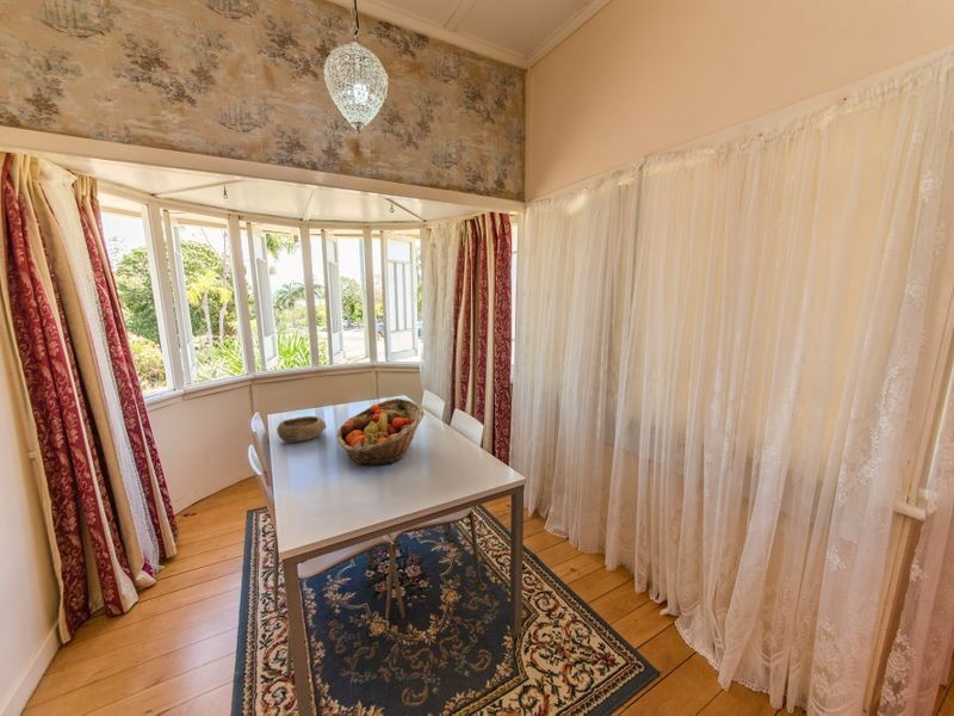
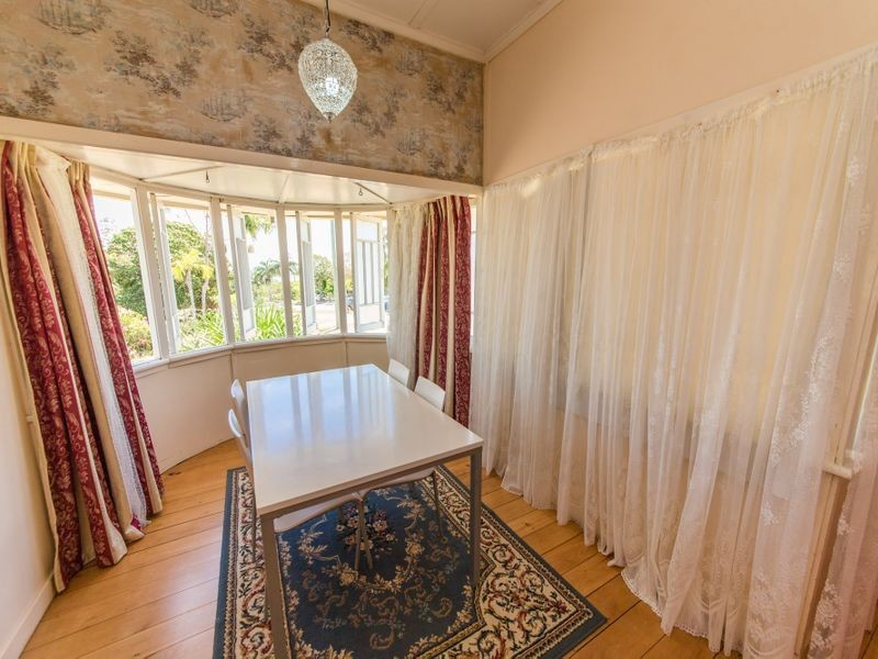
- bowl (301, 428)
- fruit basket (380, 430)
